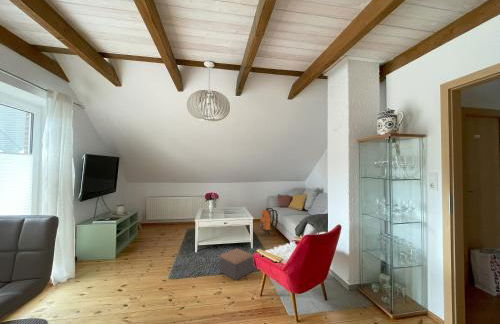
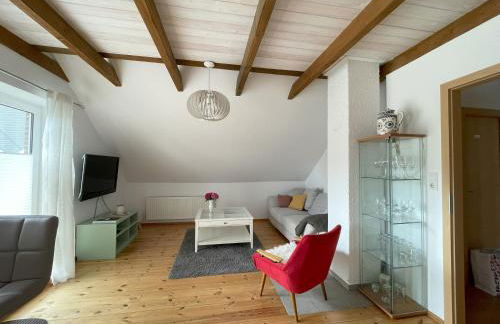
- backpack (268, 221)
- footstool (236, 262)
